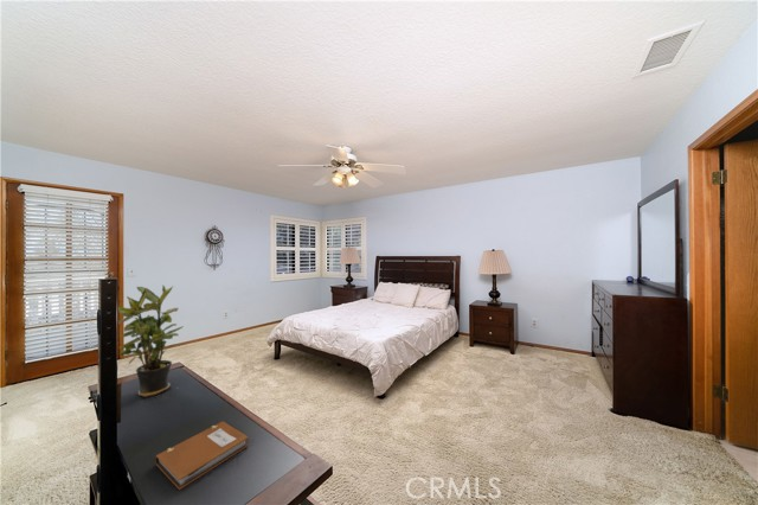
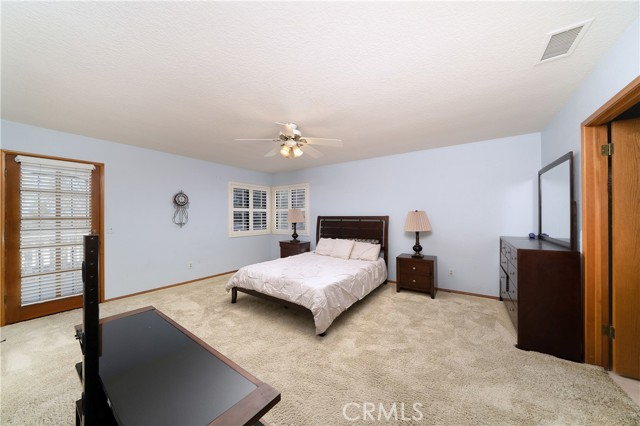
- notebook (205, 448)
- potted plant (148, 339)
